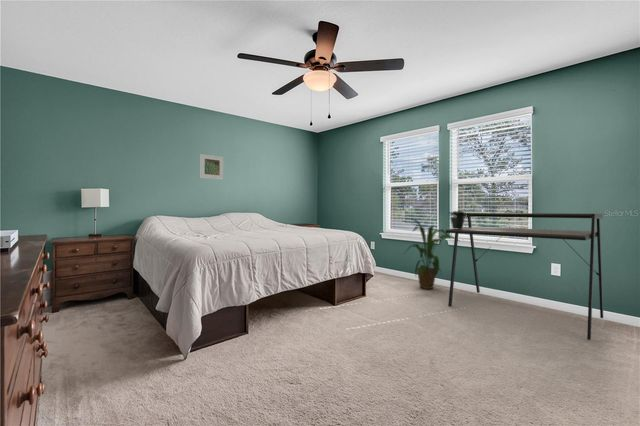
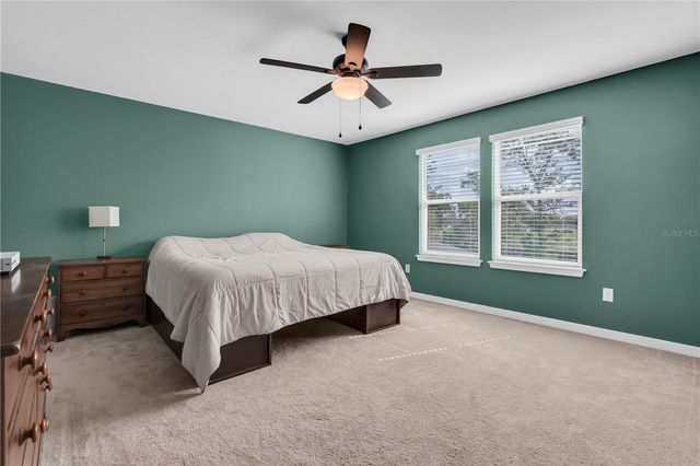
- house plant (431, 253)
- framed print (212, 167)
- potted plant (458, 212)
- desk (520, 236)
